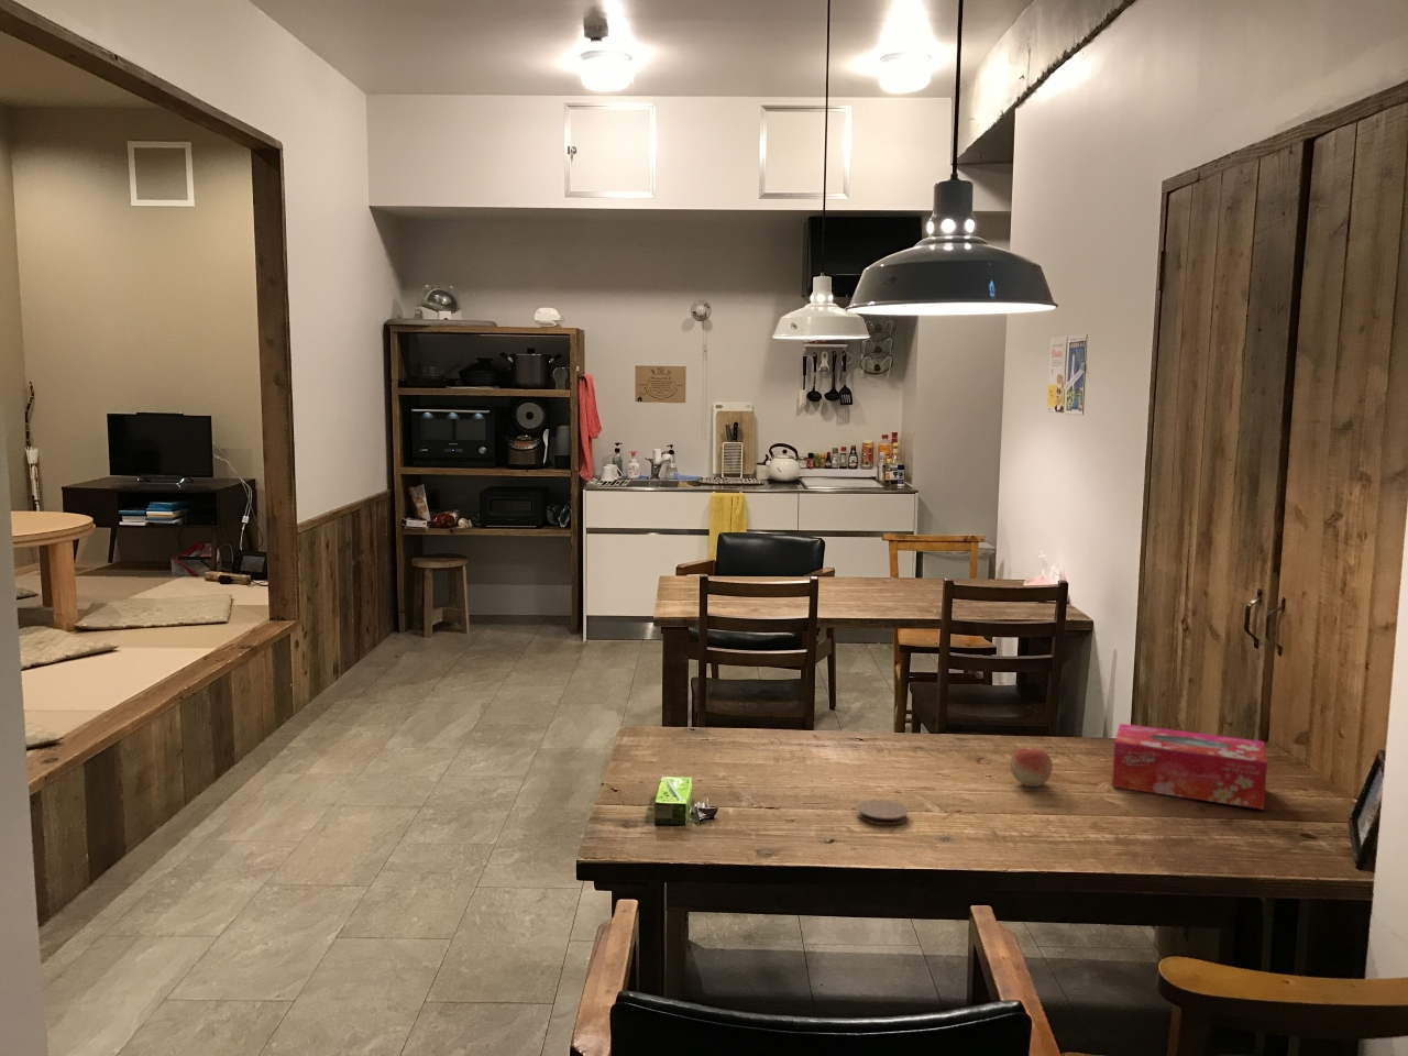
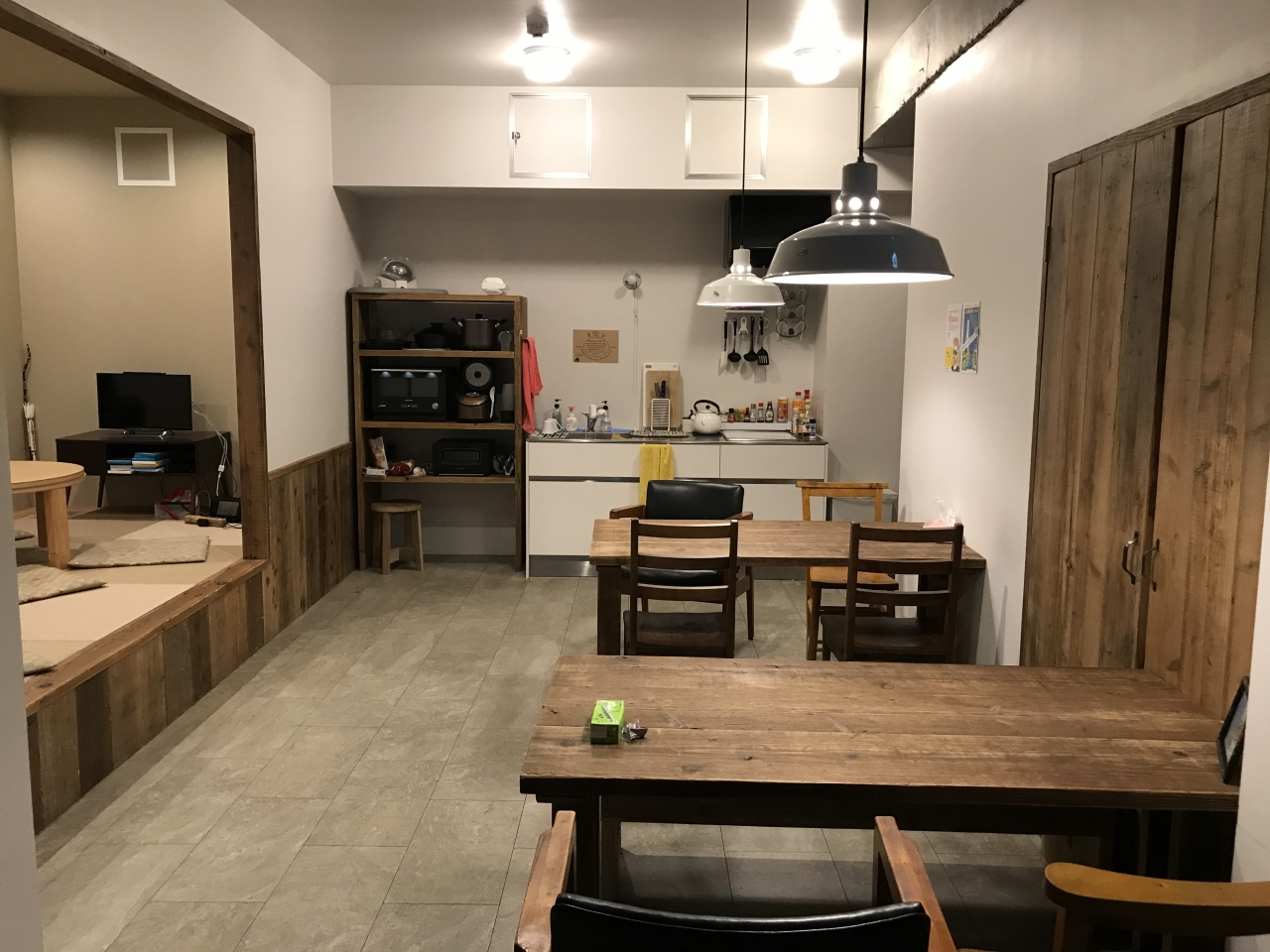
- coaster (882, 812)
- fruit (1031, 765)
- tissue box (1187, 763)
